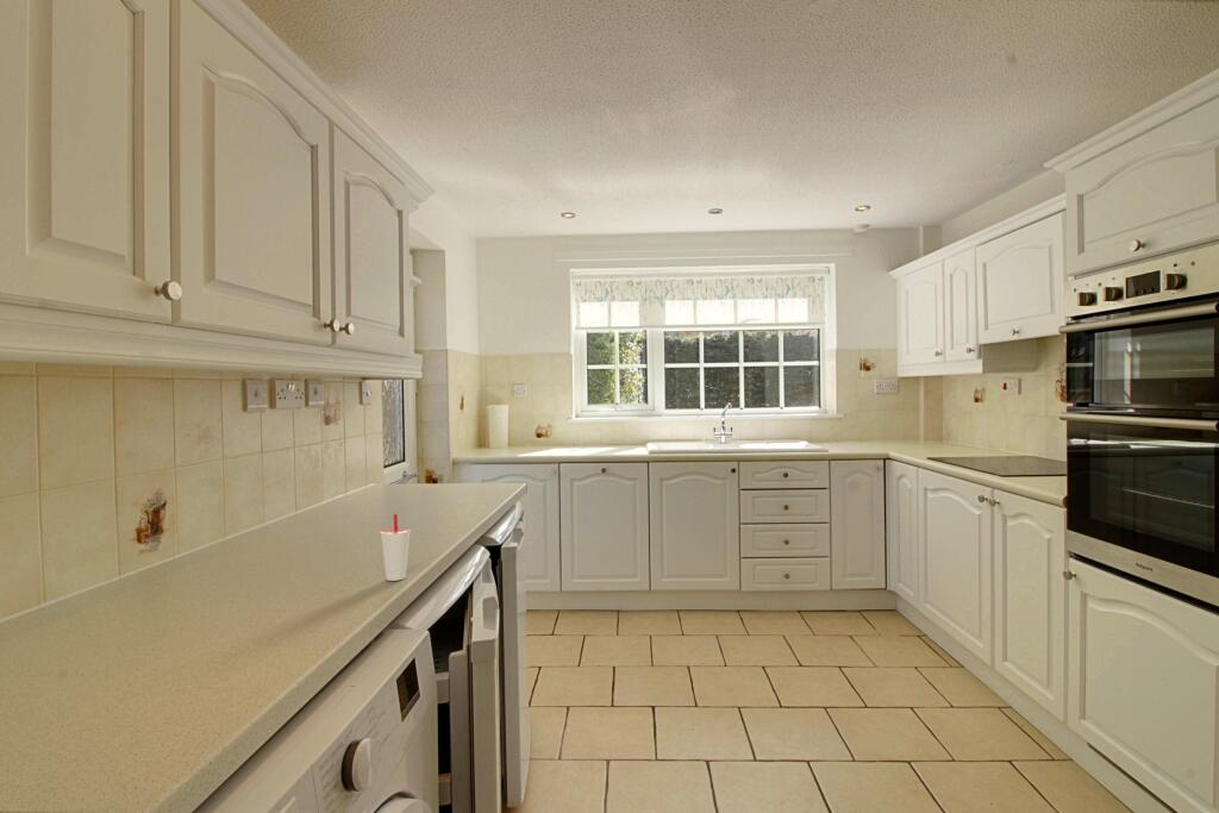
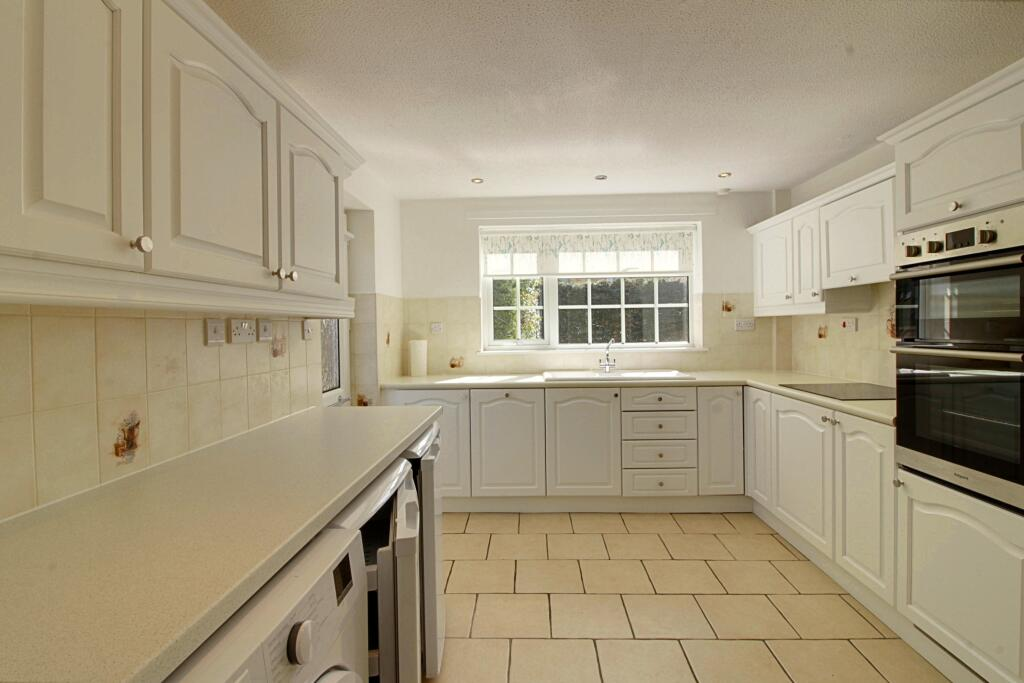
- cup (395, 545)
